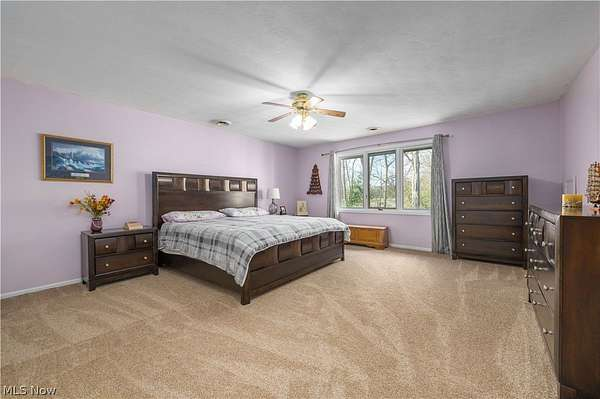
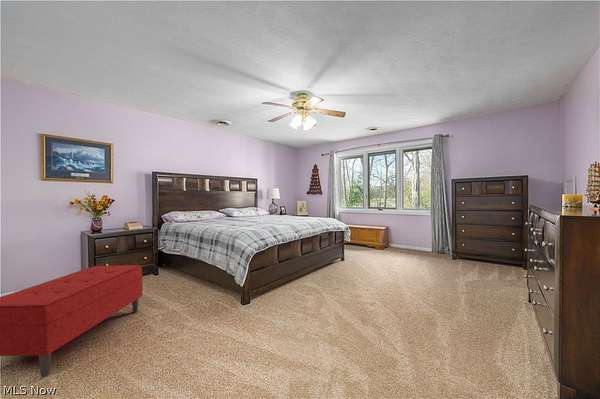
+ bench (77, 308)
